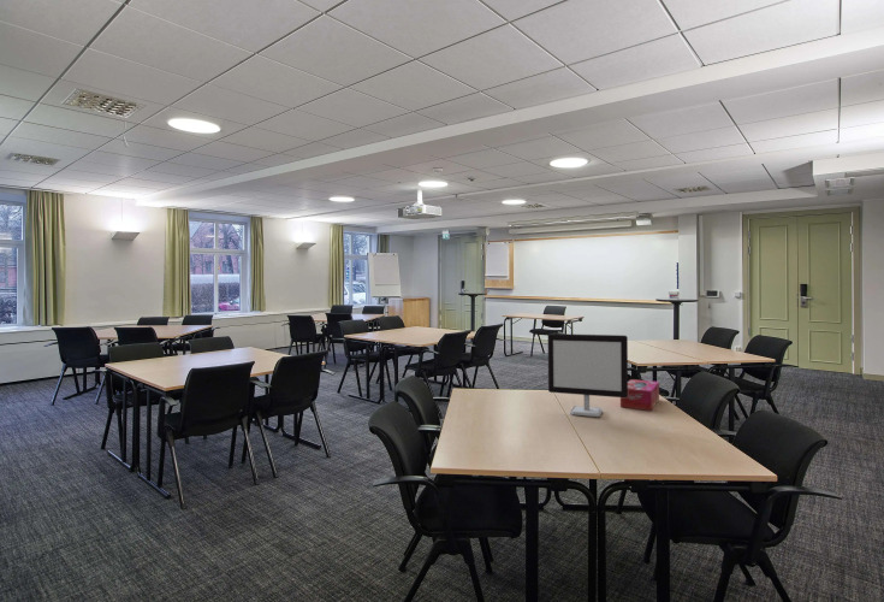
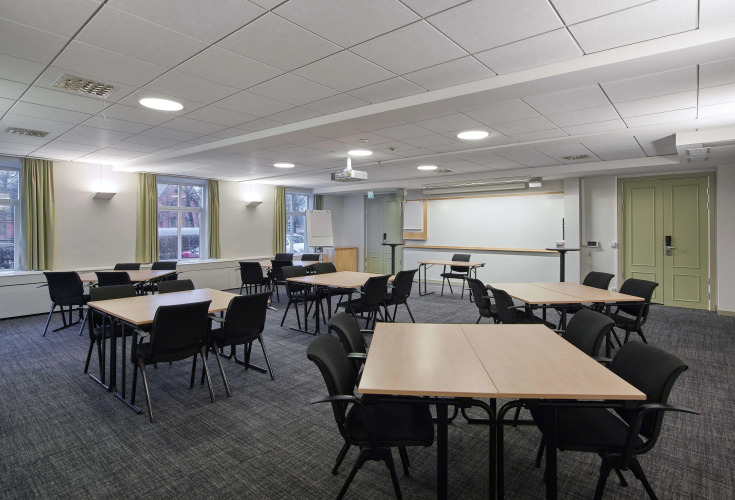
- computer monitor (587, 373)
- tissue box (640, 394)
